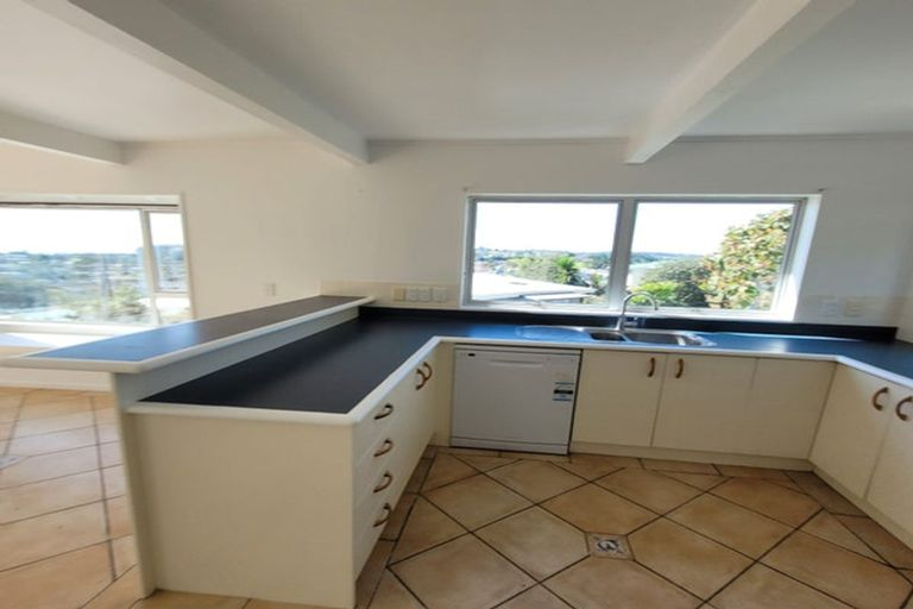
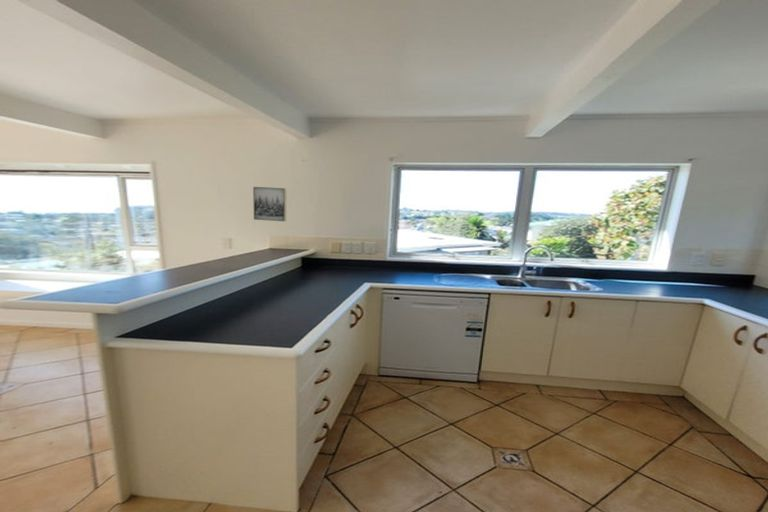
+ wall art (269, 204)
